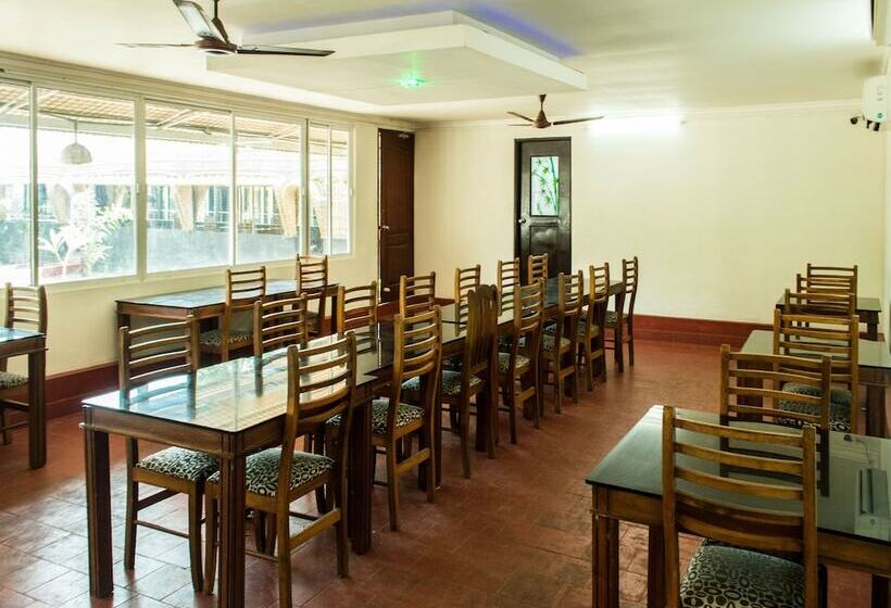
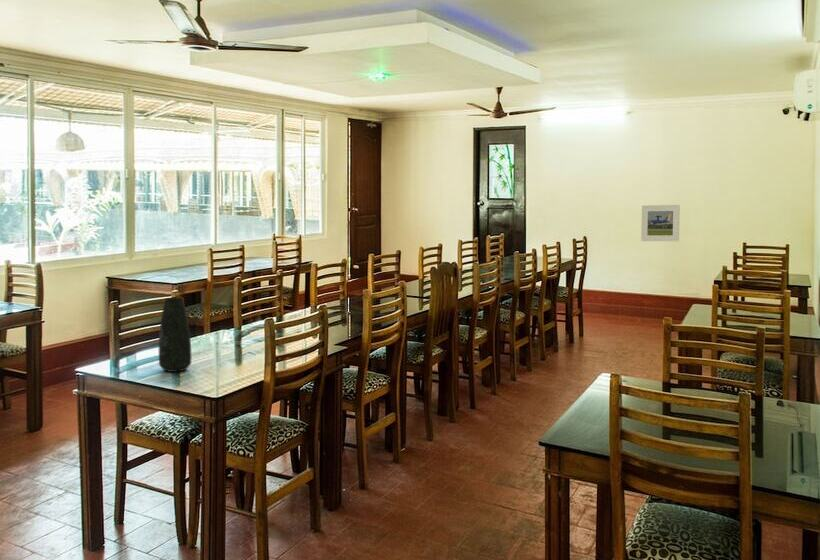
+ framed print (660, 223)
+ vase (174, 334)
